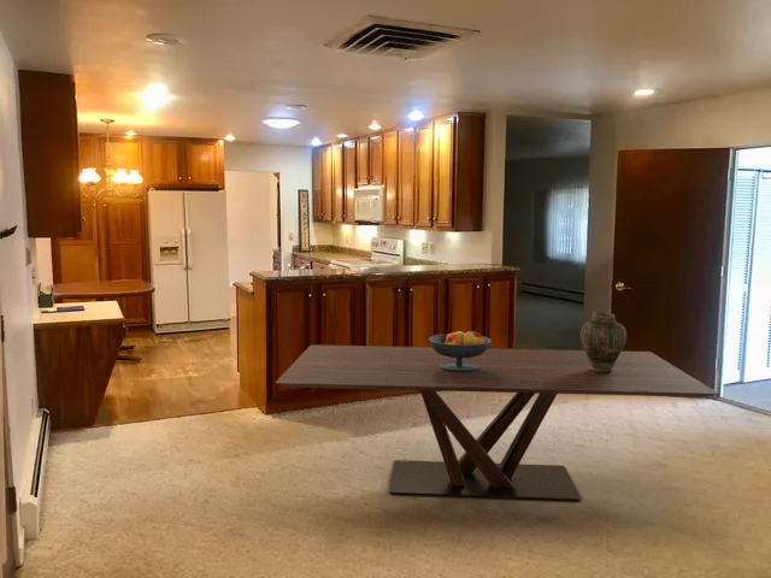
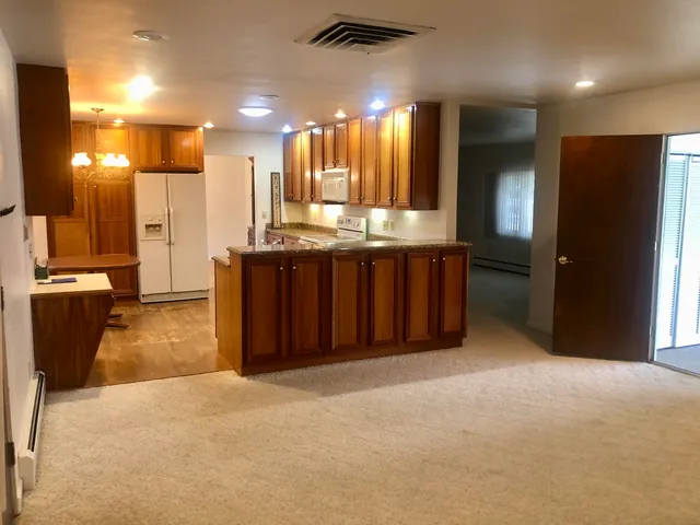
- dining table (487, 426)
- fruit bowl (459, 347)
- vase (602, 341)
